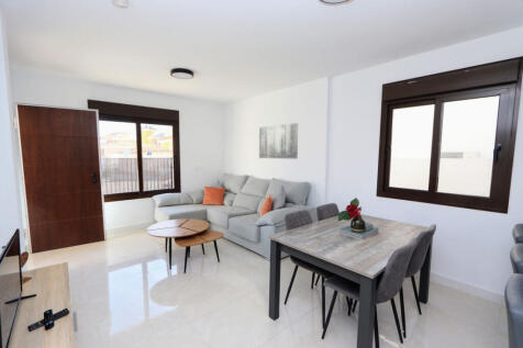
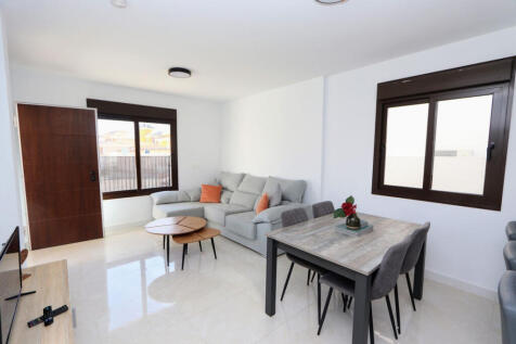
- wall art (277, 142)
